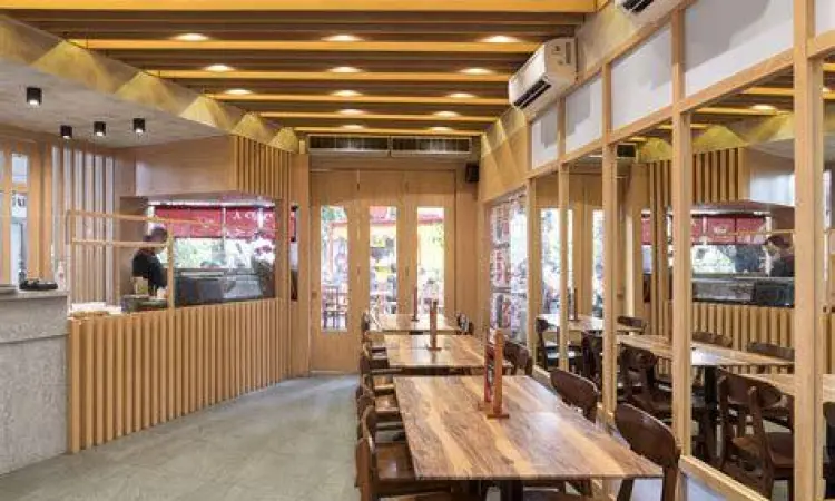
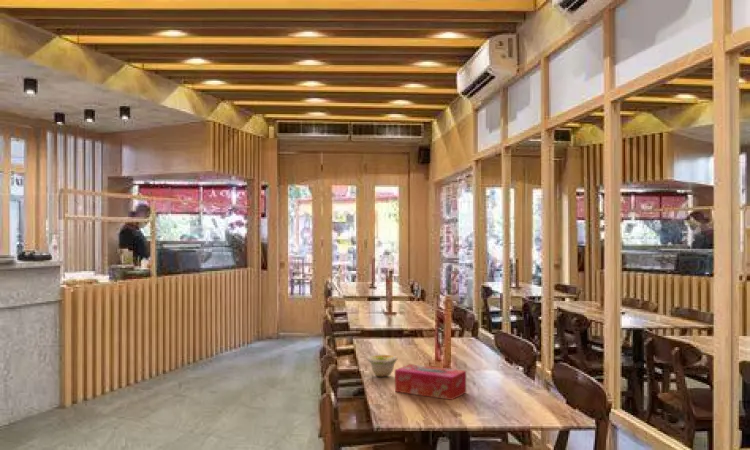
+ tissue box (430, 381)
+ bowl (382, 366)
